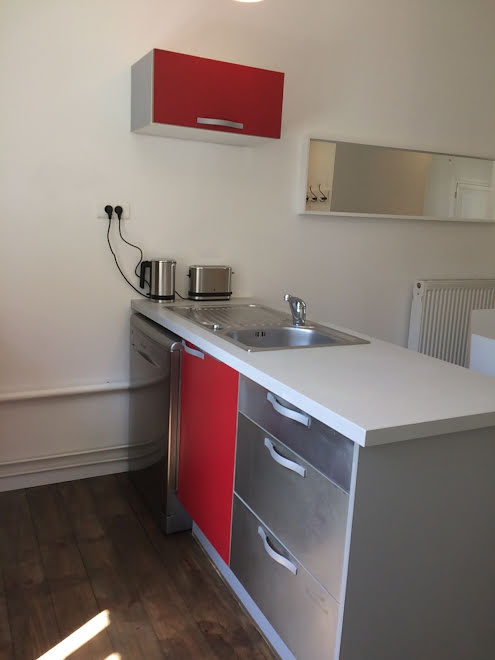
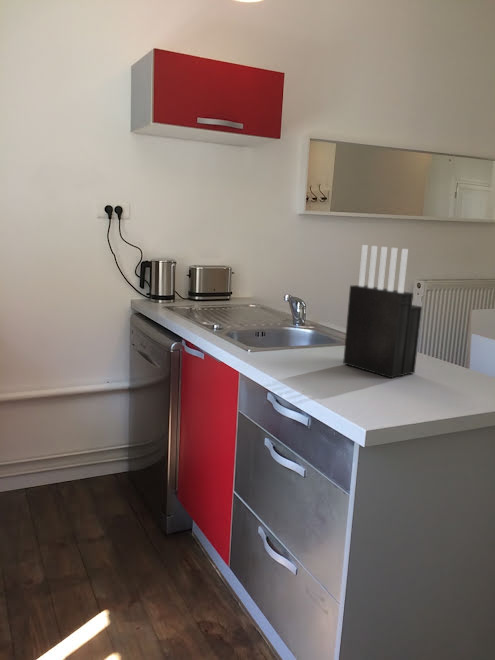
+ knife block (386, 308)
